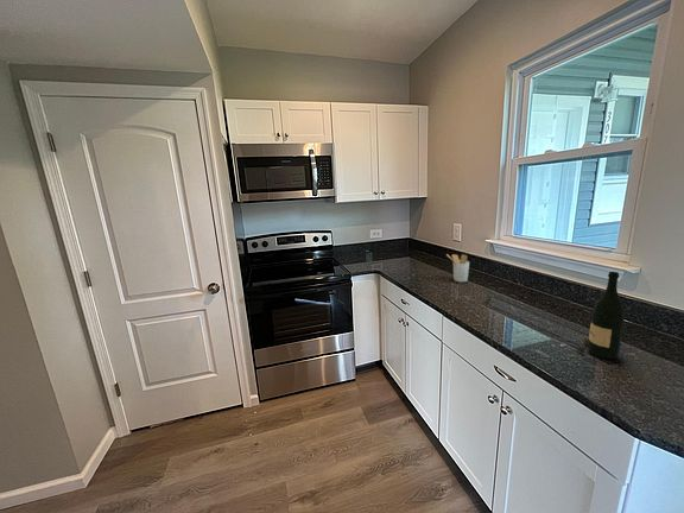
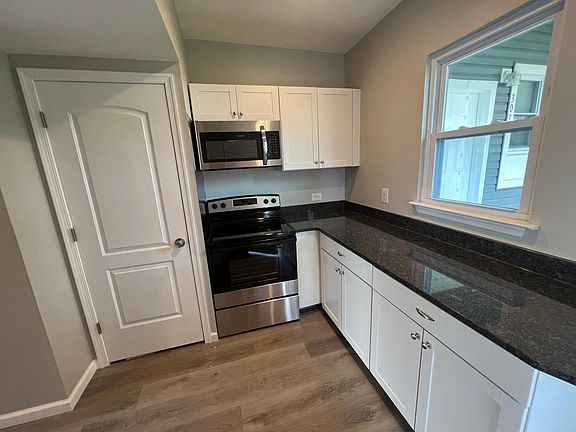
- utensil holder (456, 266)
- wine bottle (601, 312)
